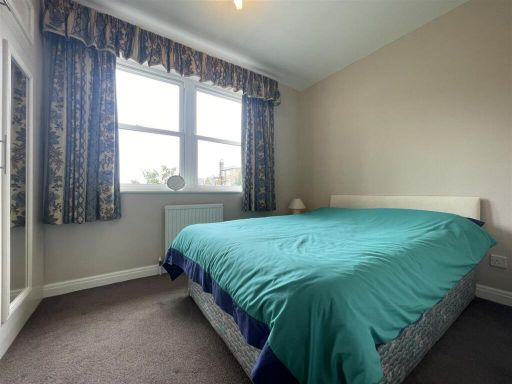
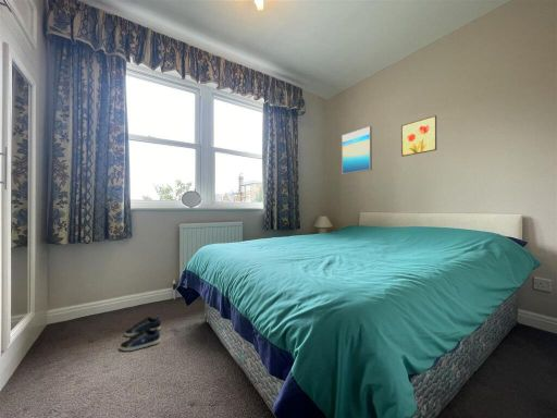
+ shoe (141, 331)
+ wall art (356, 151)
+ wall art (418, 137)
